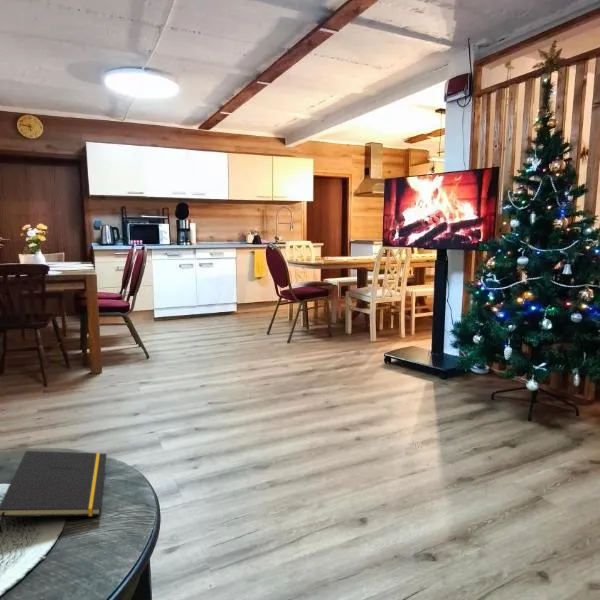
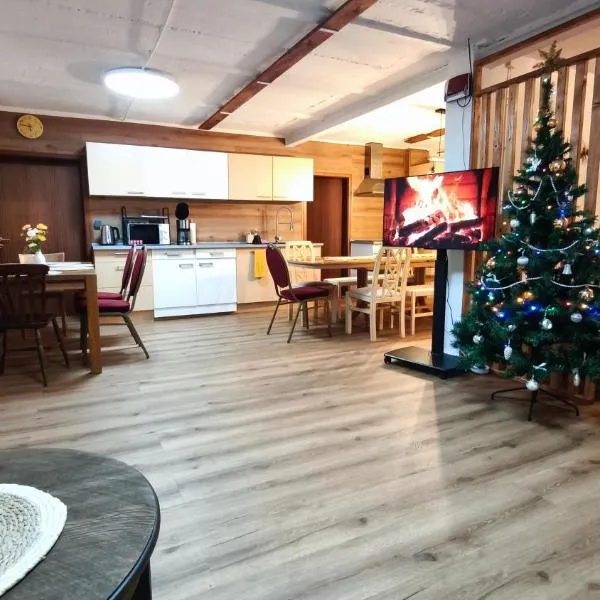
- notepad (59, 480)
